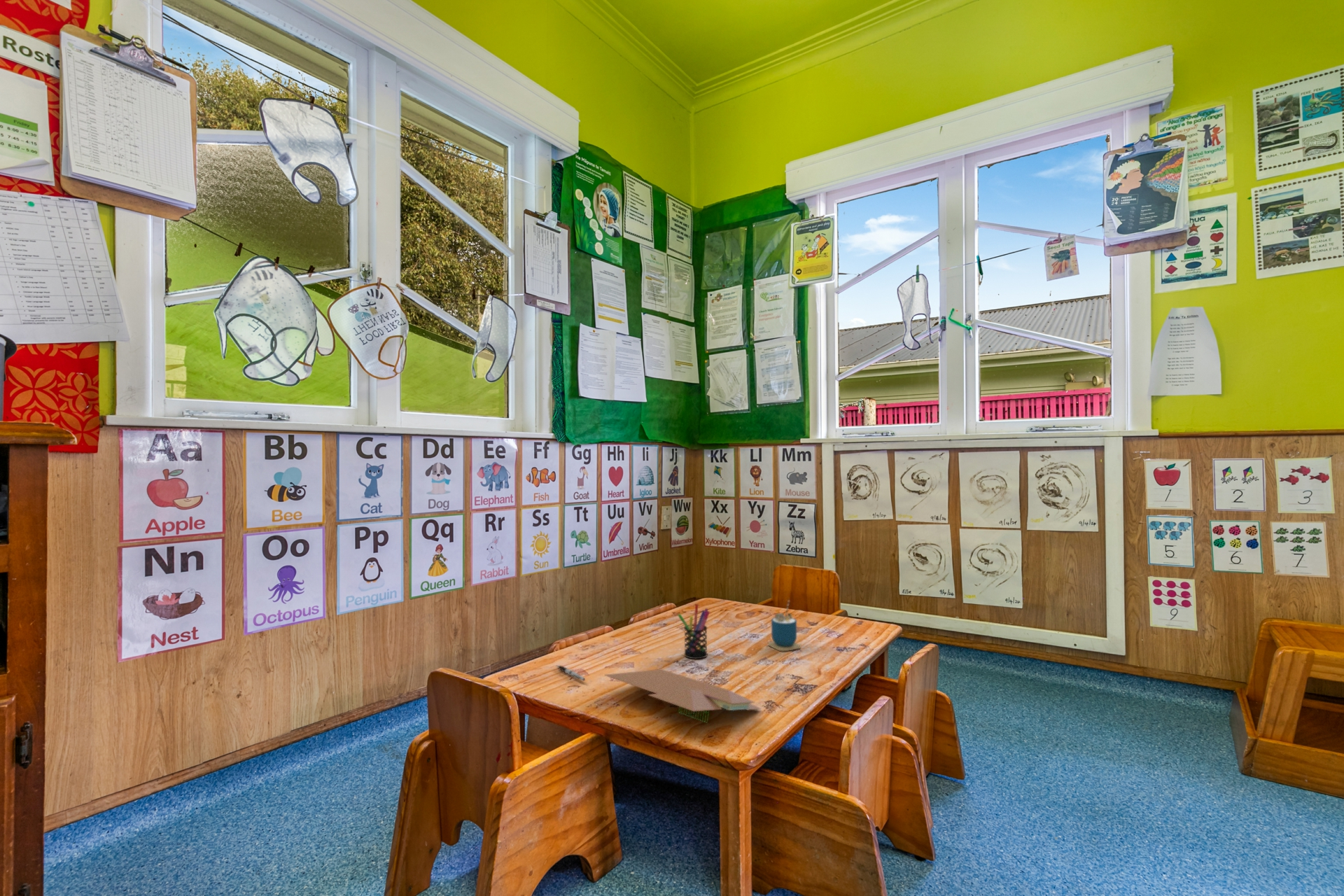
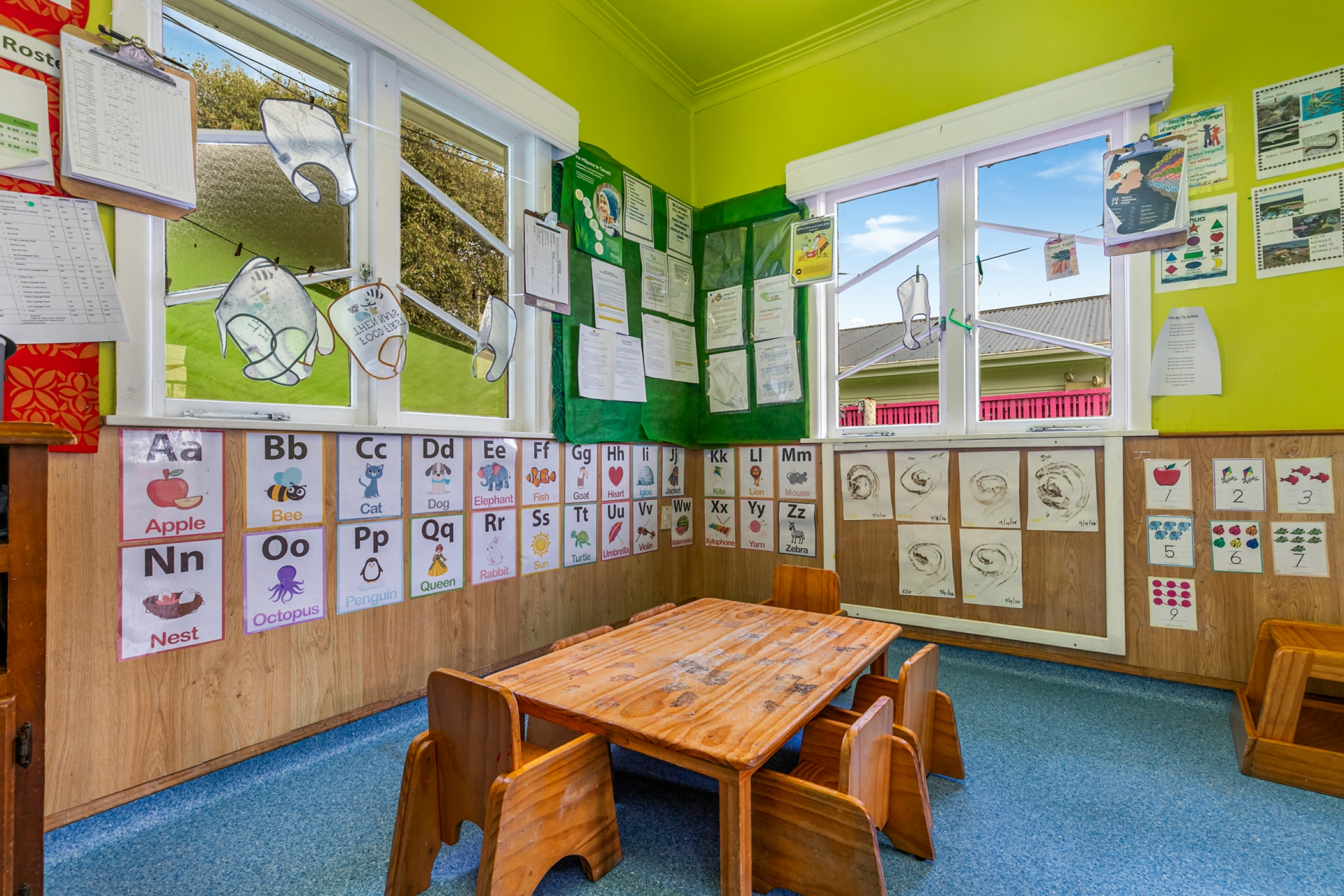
- pen holder (693, 630)
- cup (784, 624)
- paper sheet (677, 691)
- pen (569, 672)
